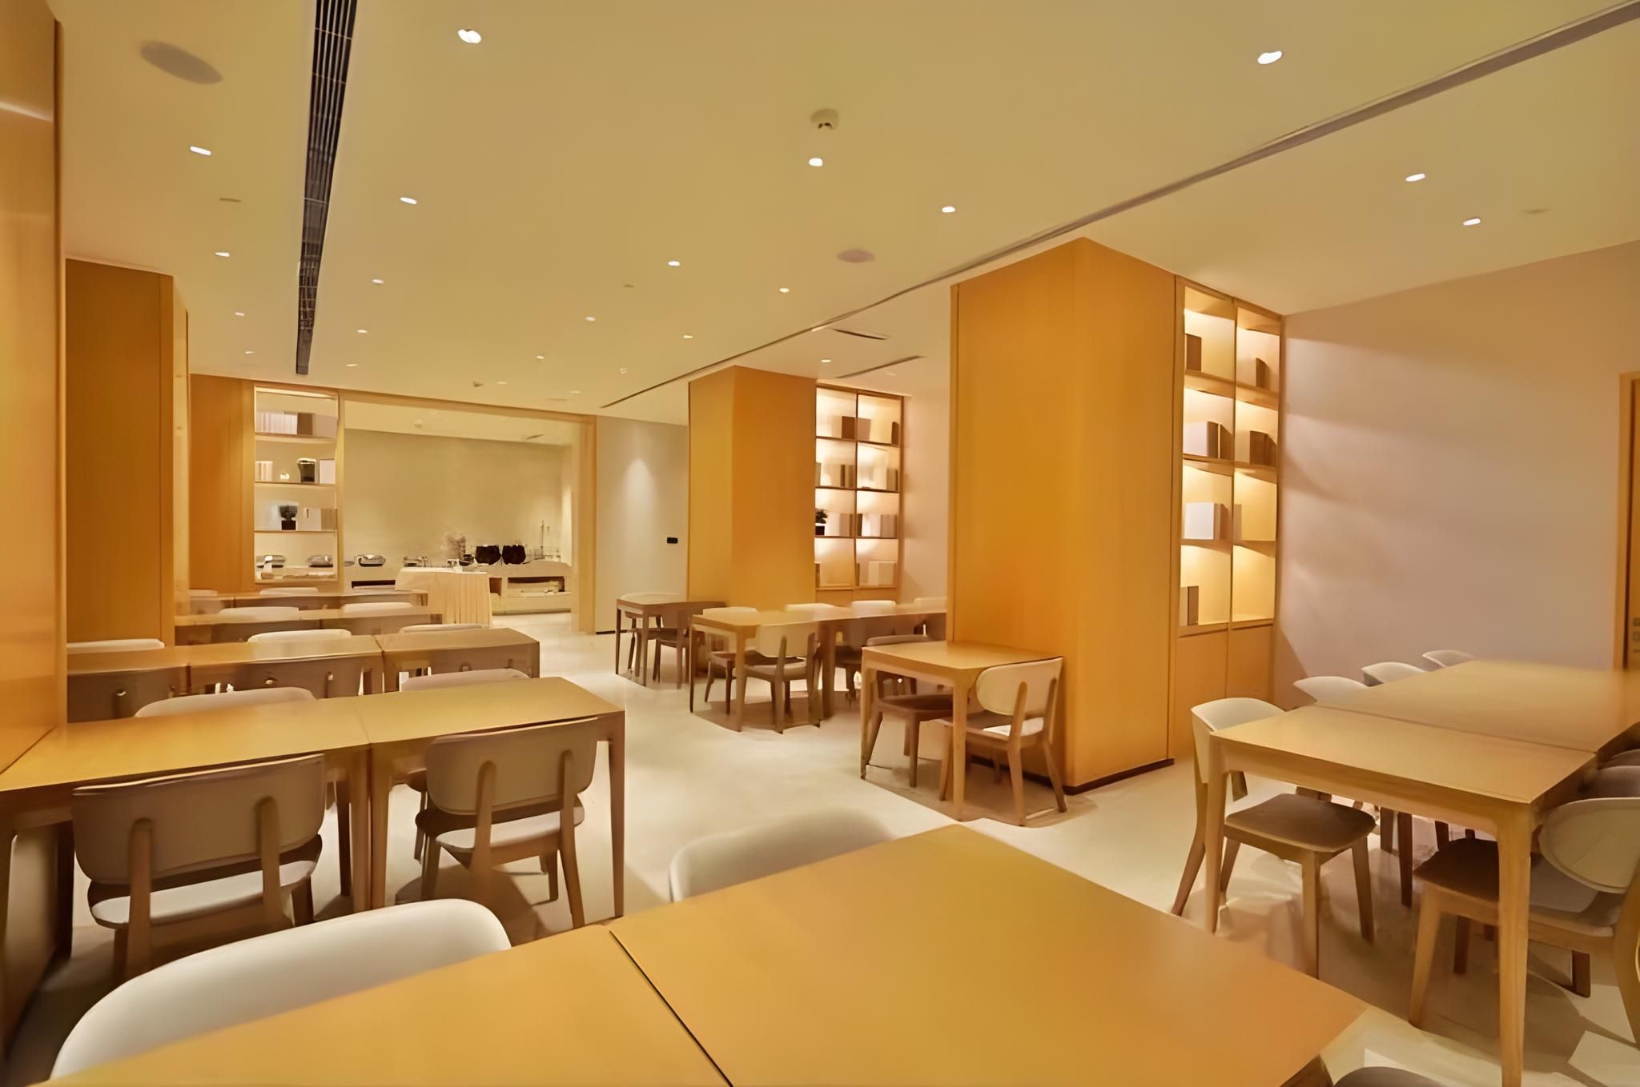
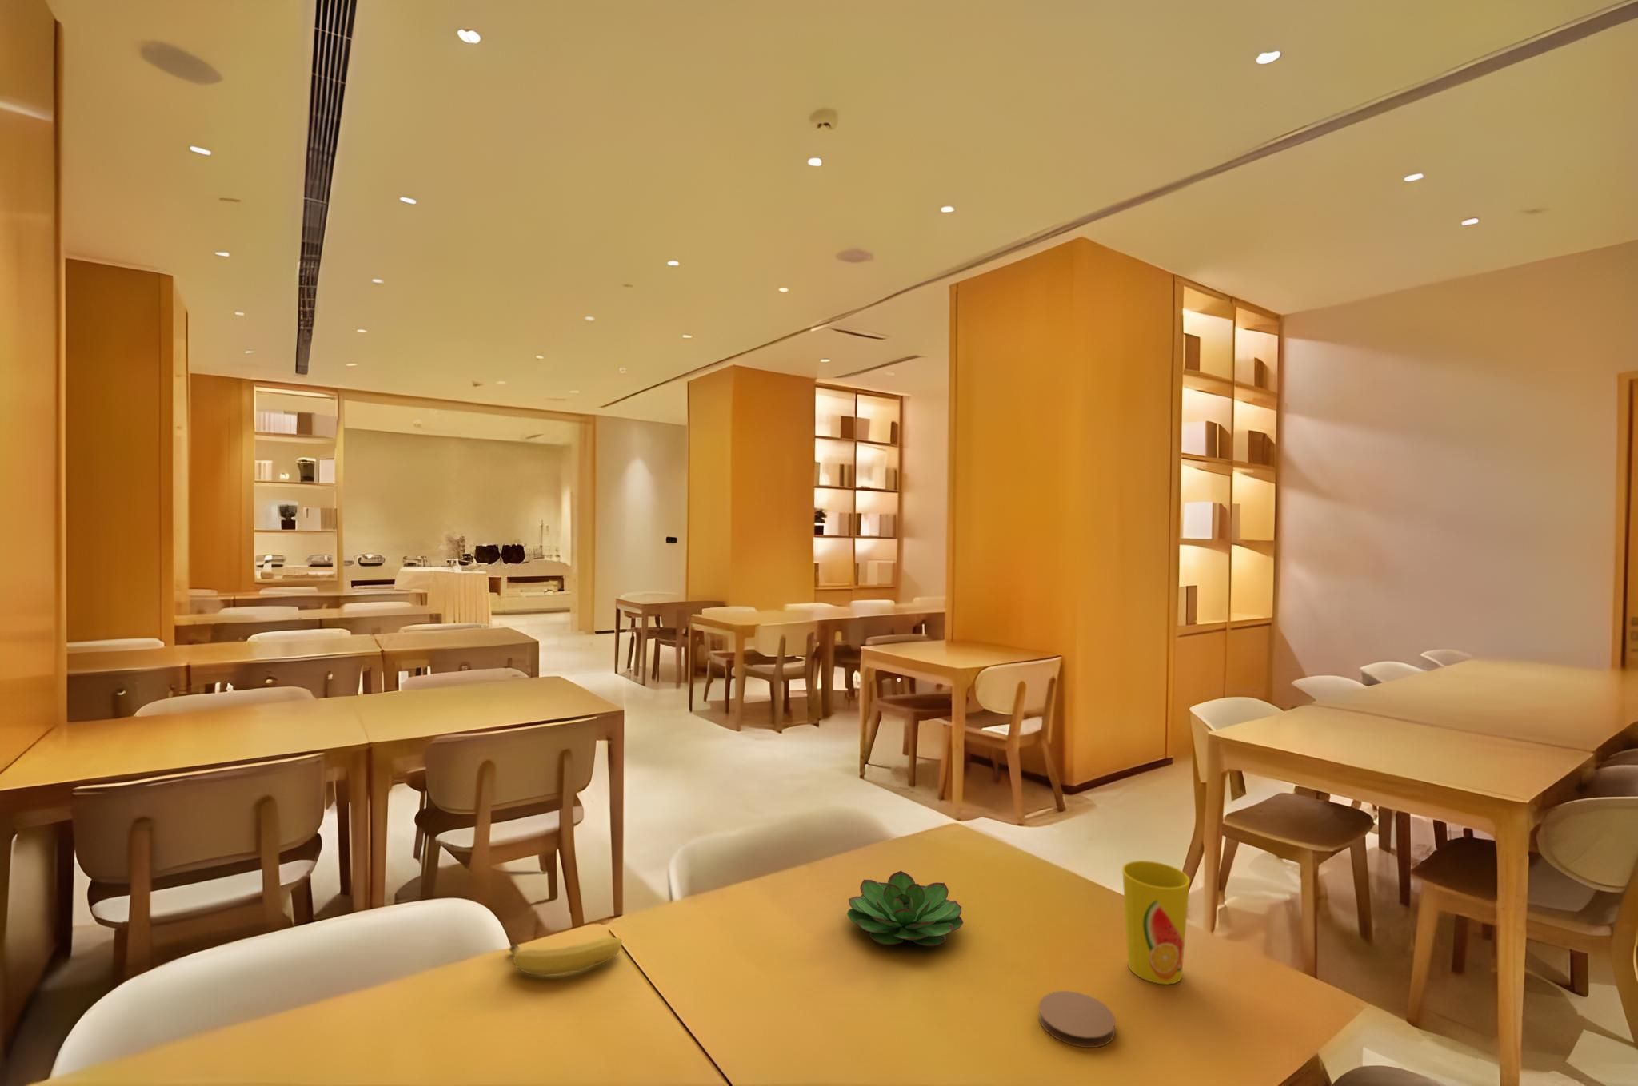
+ fruit (560, 951)
+ succulent plant (903, 907)
+ coaster (1075, 1017)
+ cup (1155, 921)
